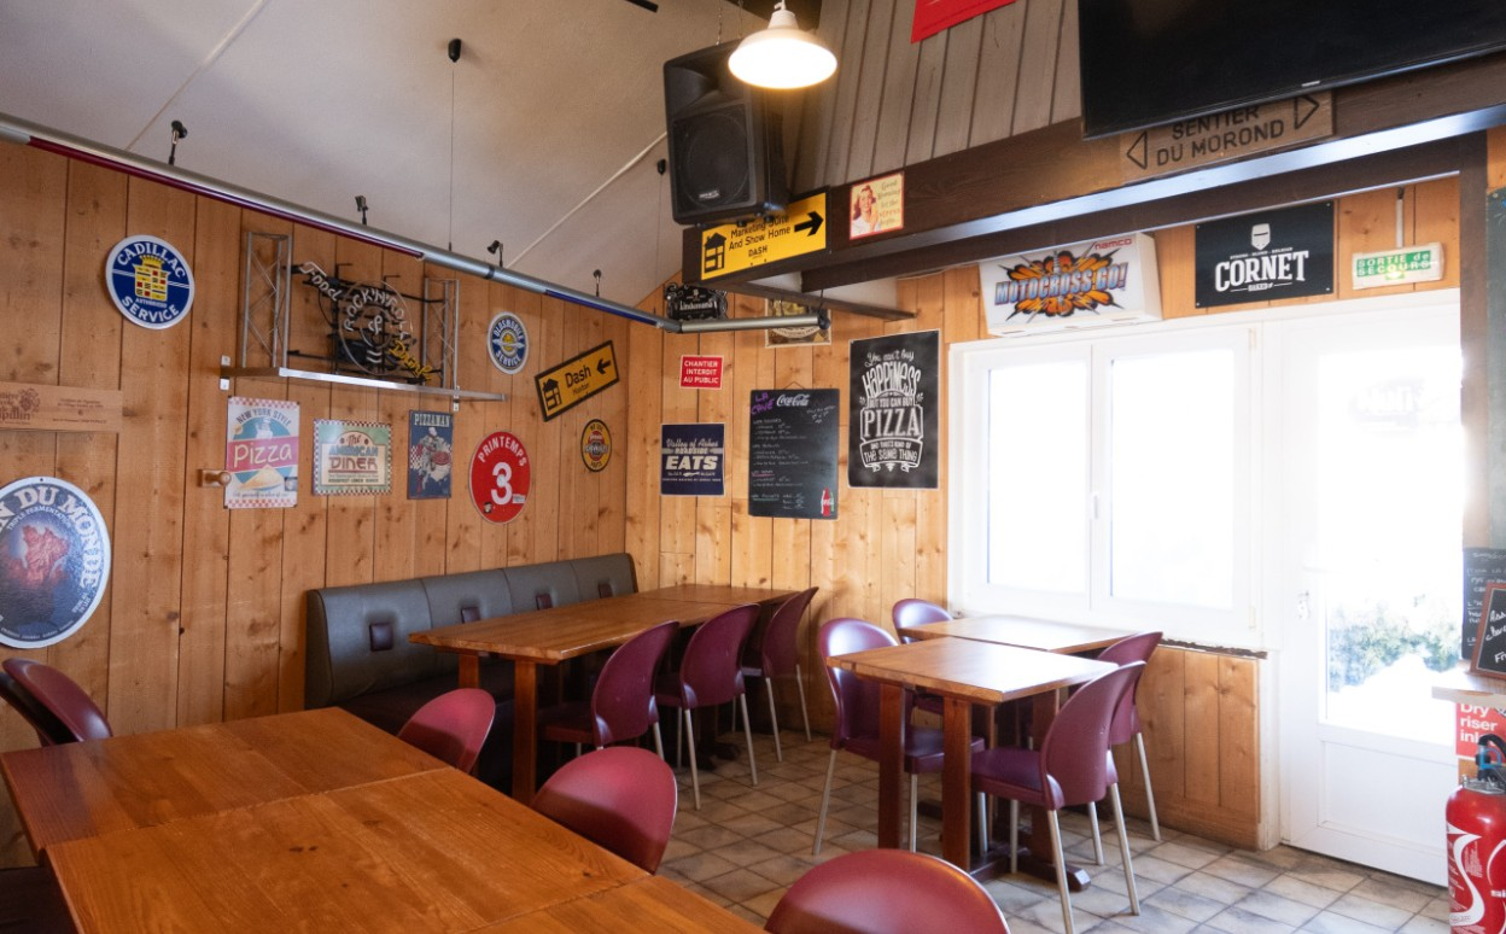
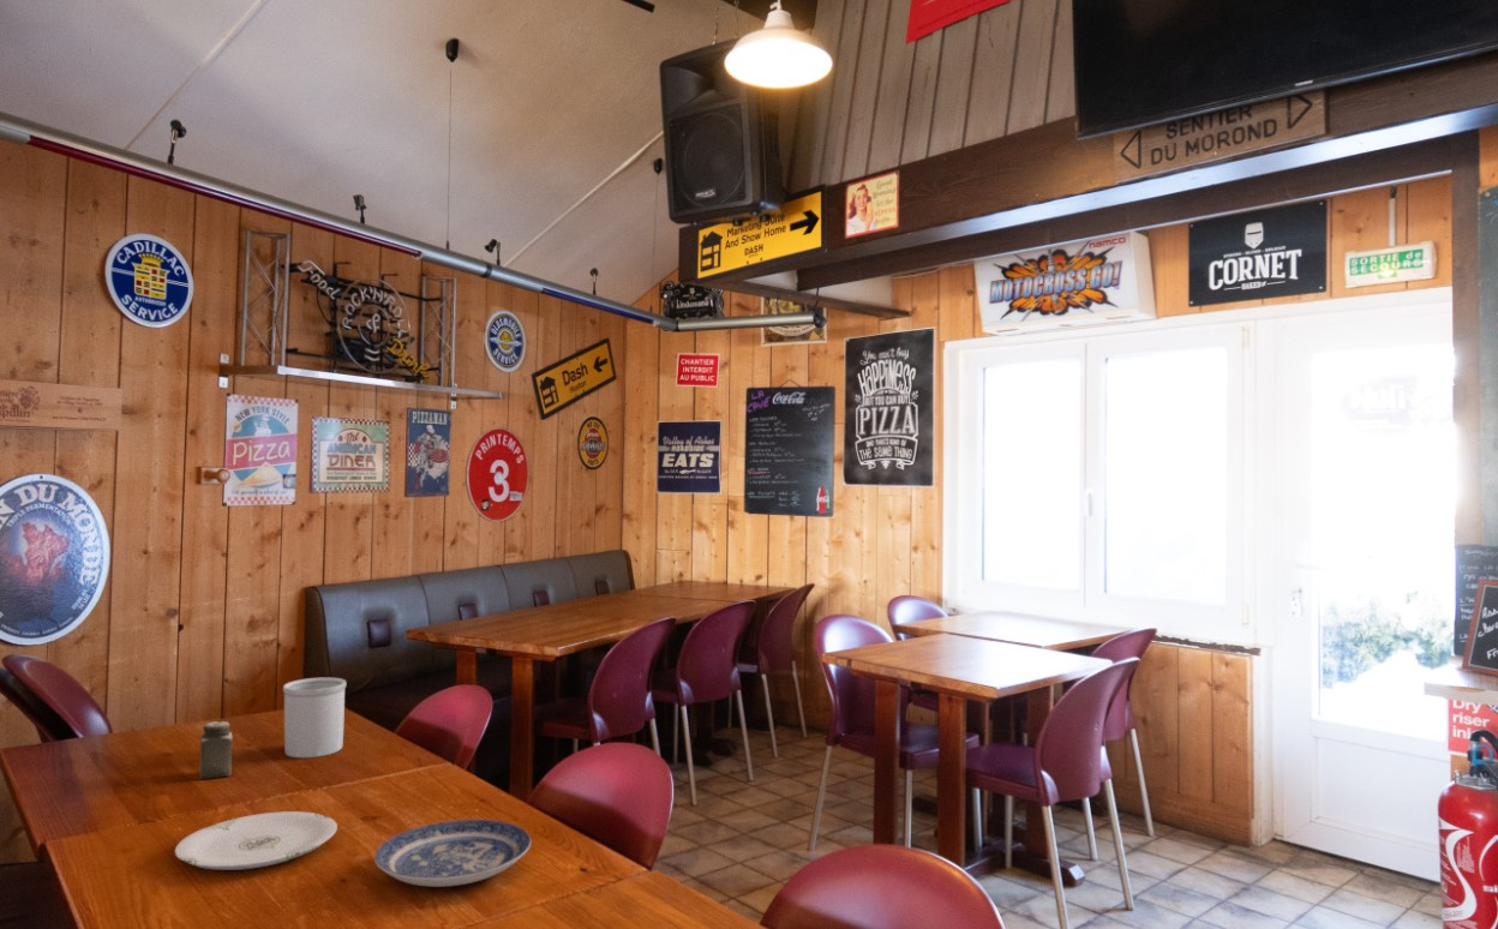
+ salt shaker (216, 748)
+ plate (454, 857)
+ utensil holder (314, 717)
+ plate (258, 841)
